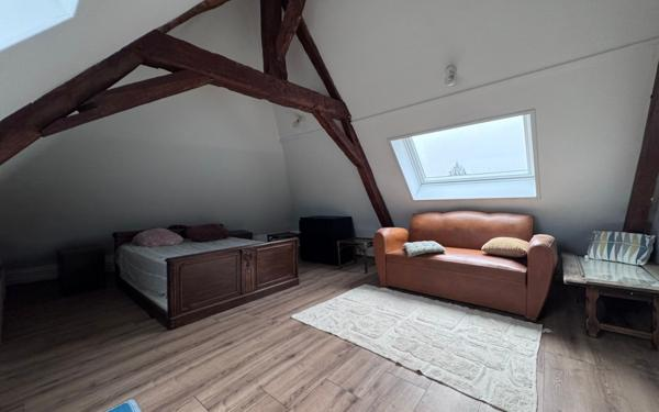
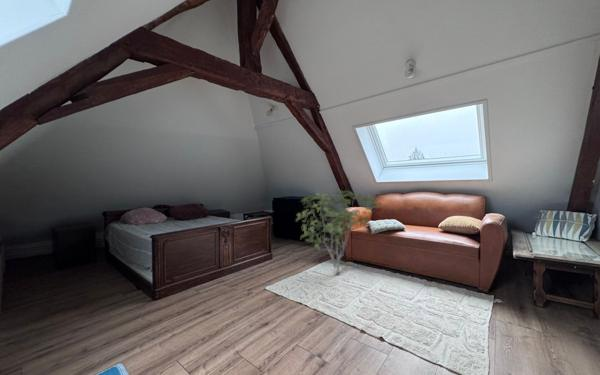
+ shrub (336, 231)
